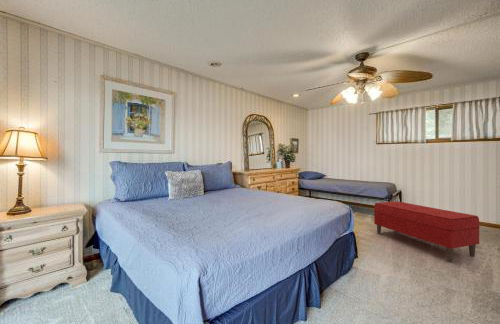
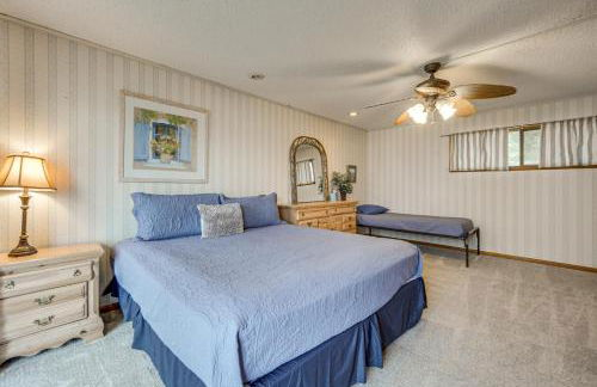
- bench (419, 226)
